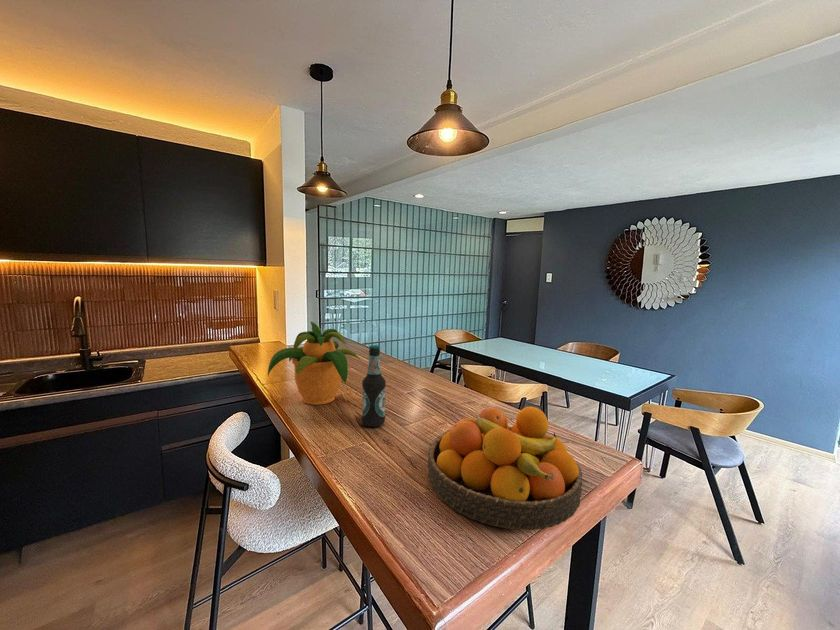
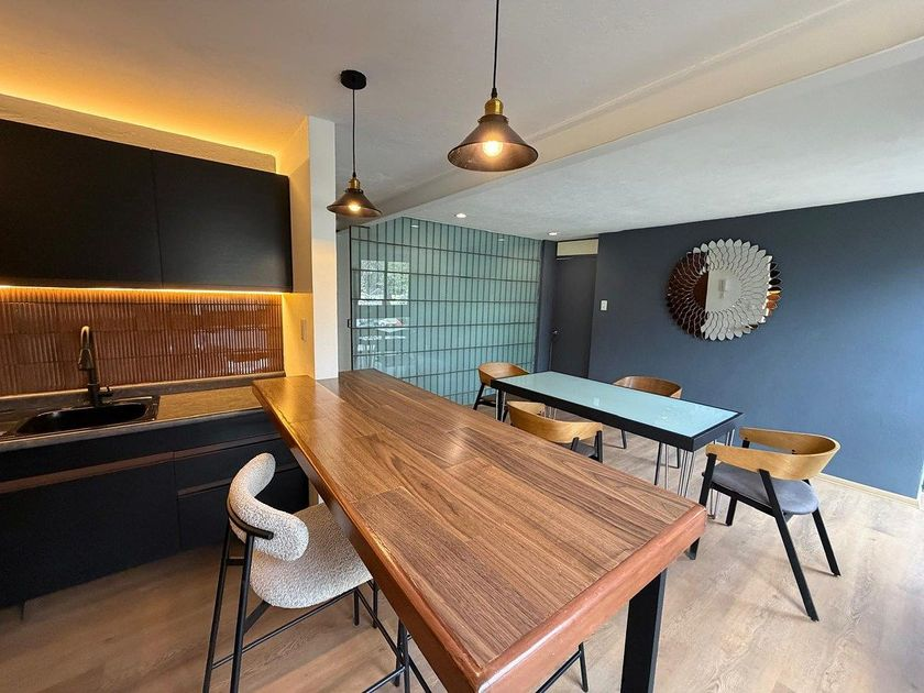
- potted plant (321, 360)
- bottle (374, 385)
- fruit bowl (502, 446)
